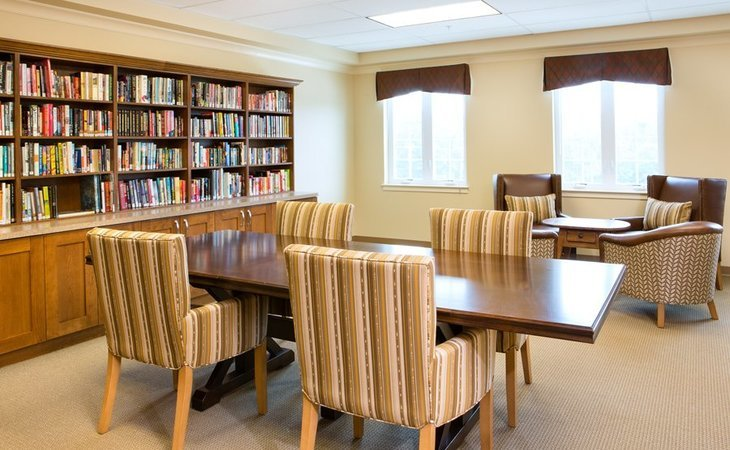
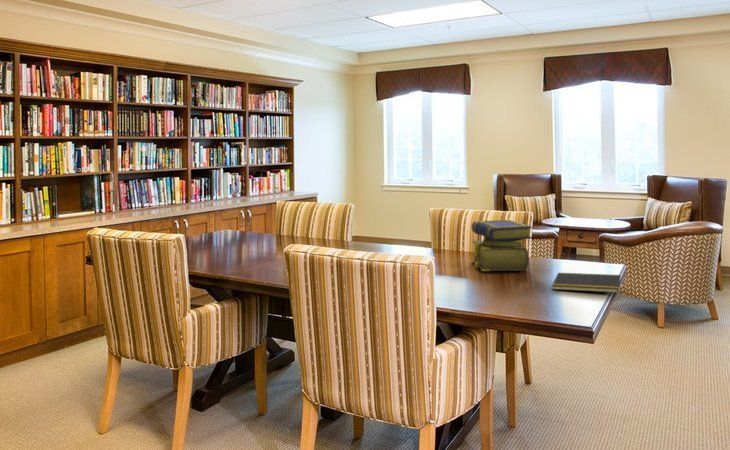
+ notepad (586, 282)
+ stack of books (501, 244)
